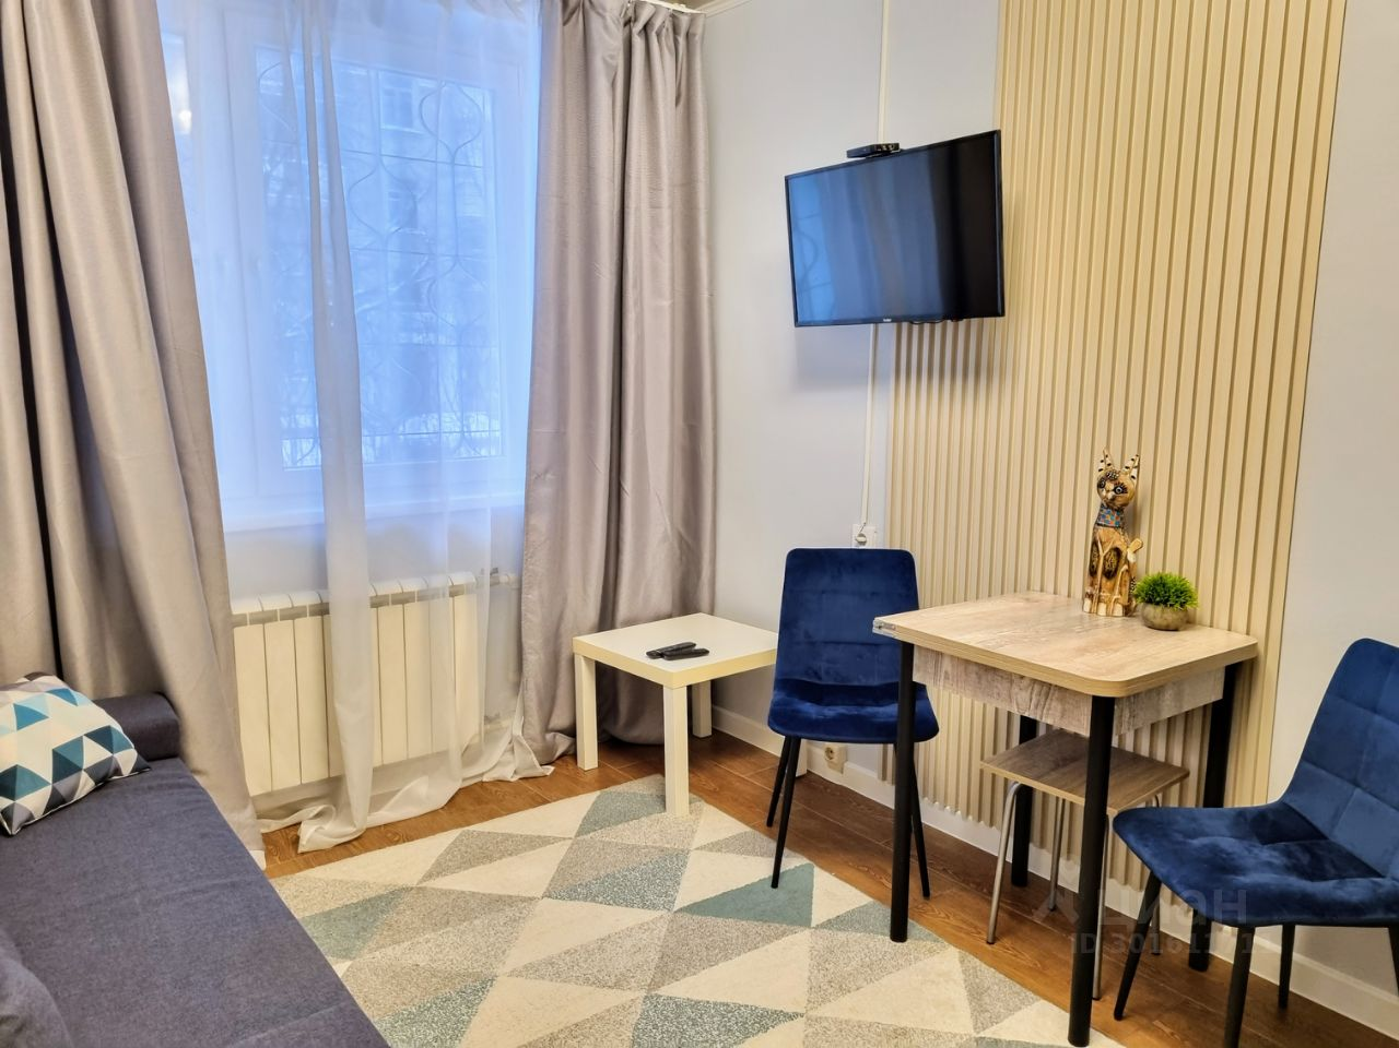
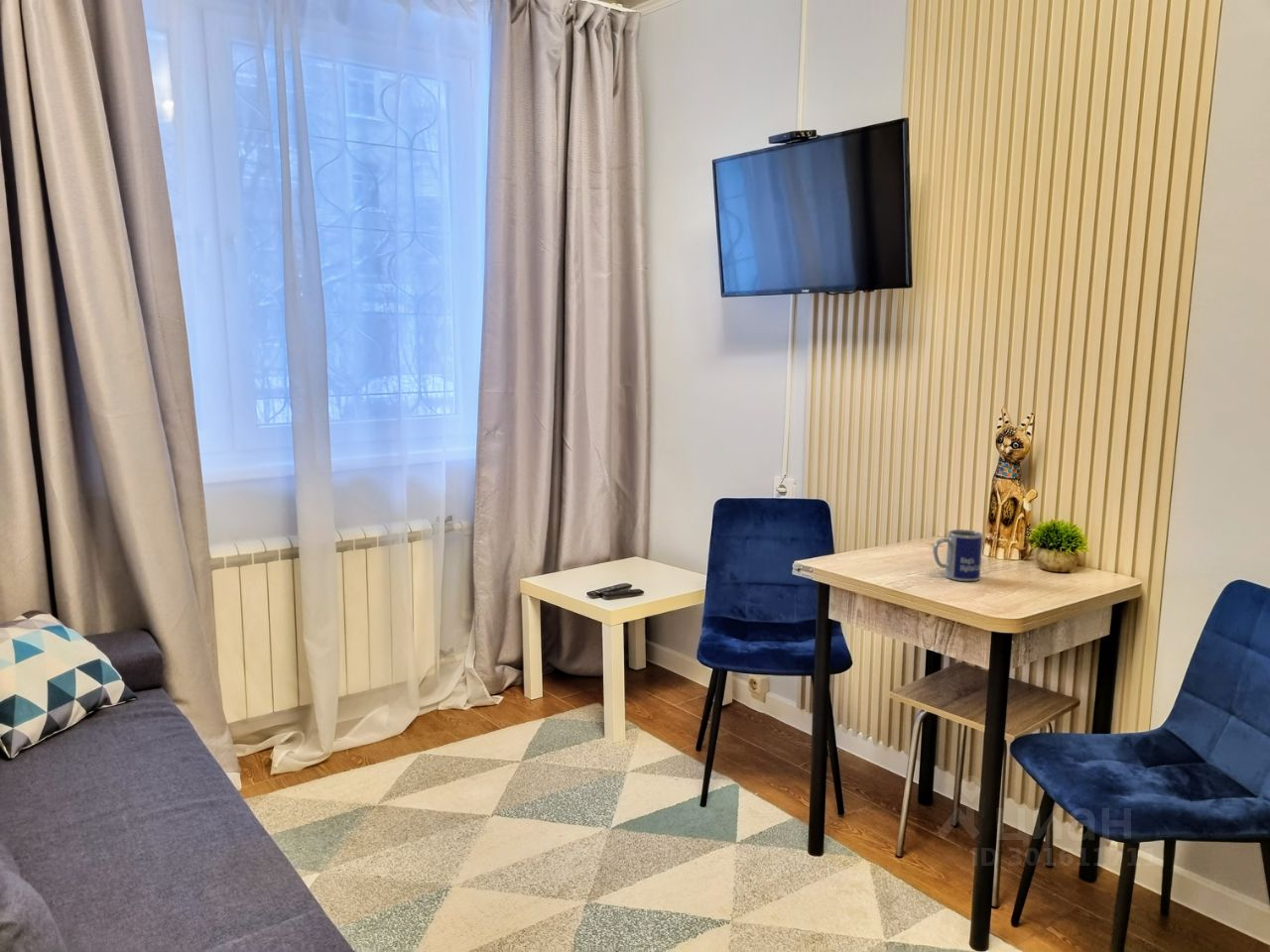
+ mug (955, 555)
